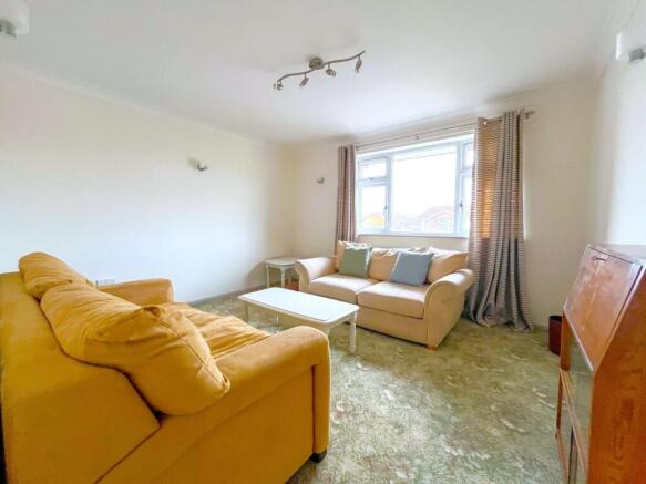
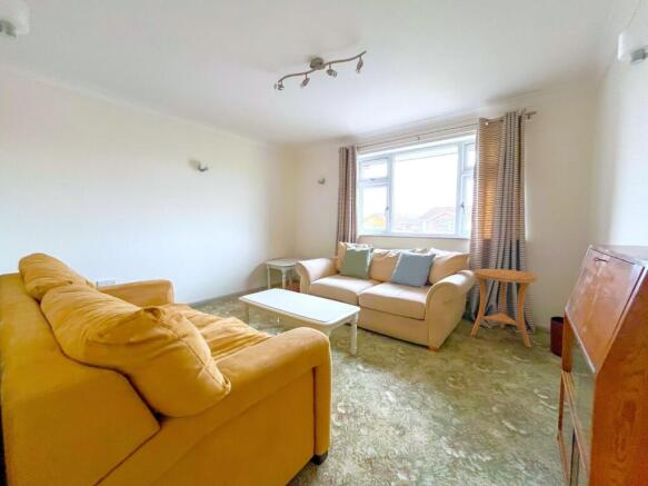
+ side table (502, 304)
